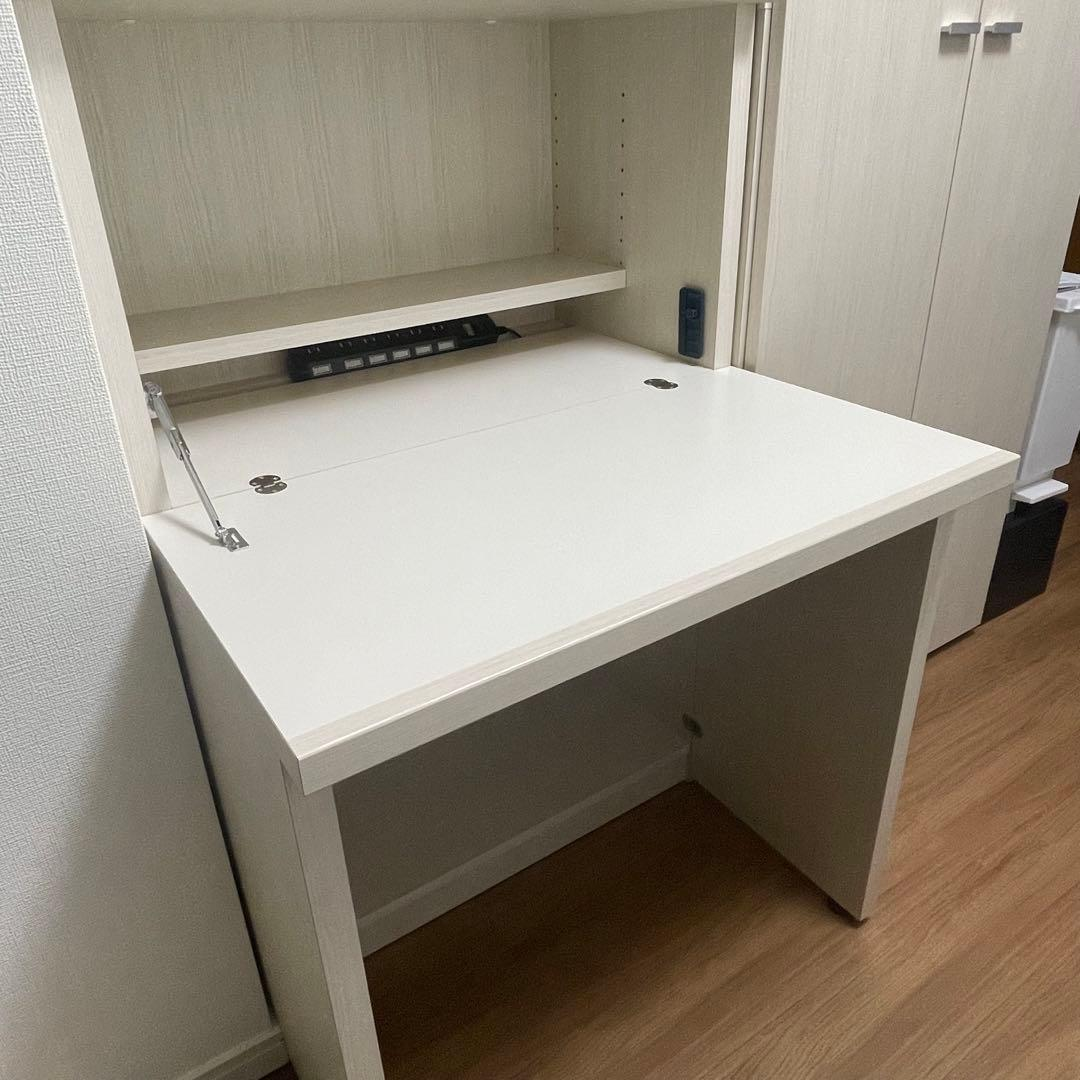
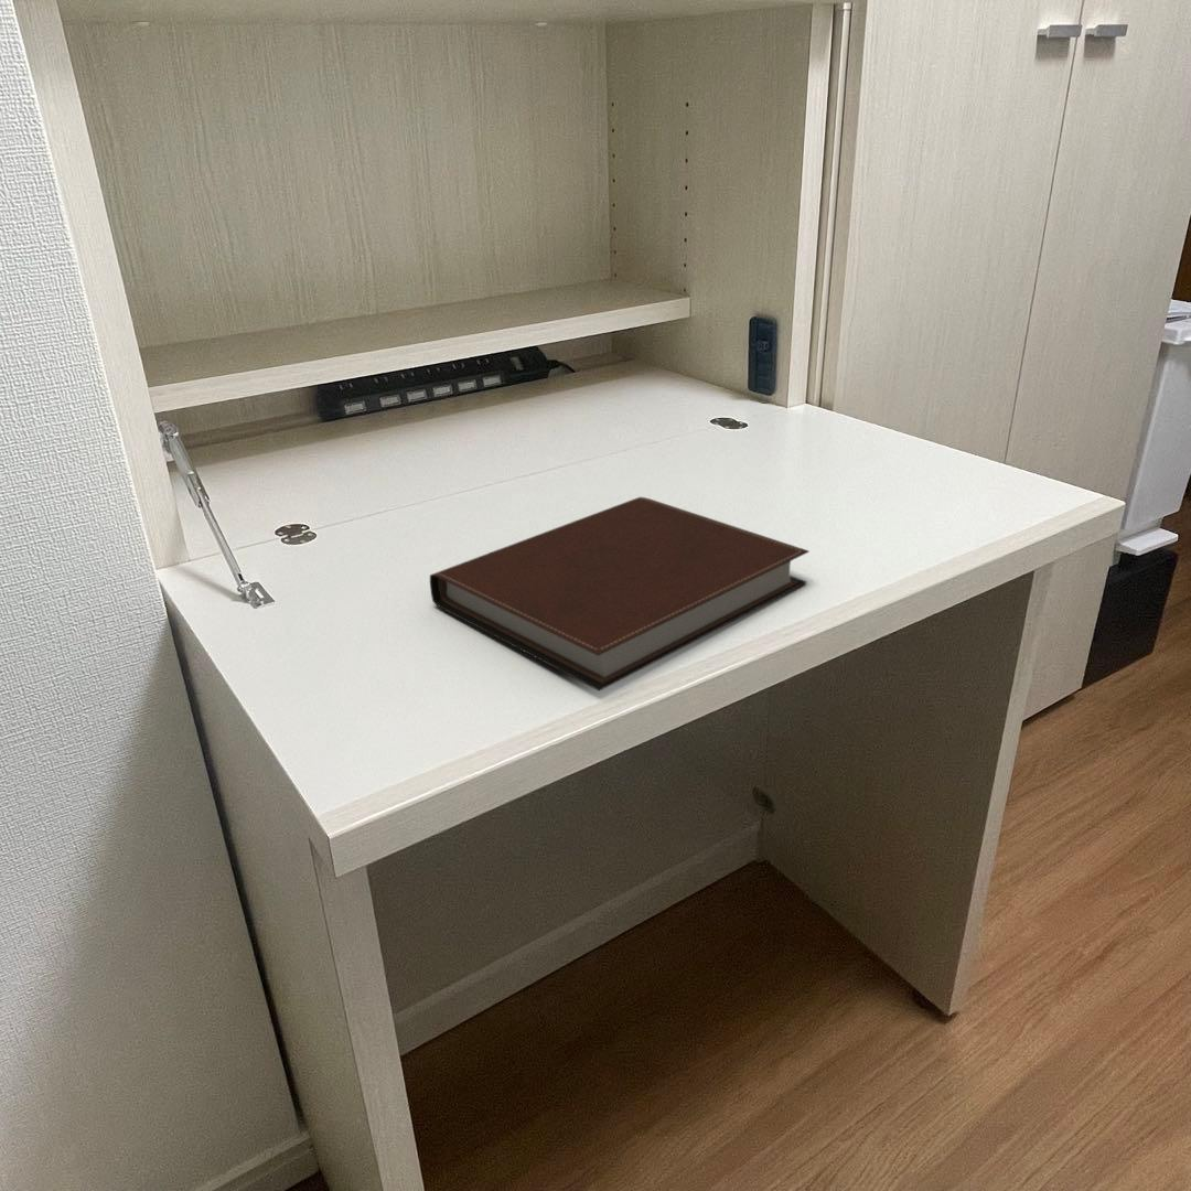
+ notebook (621, 577)
